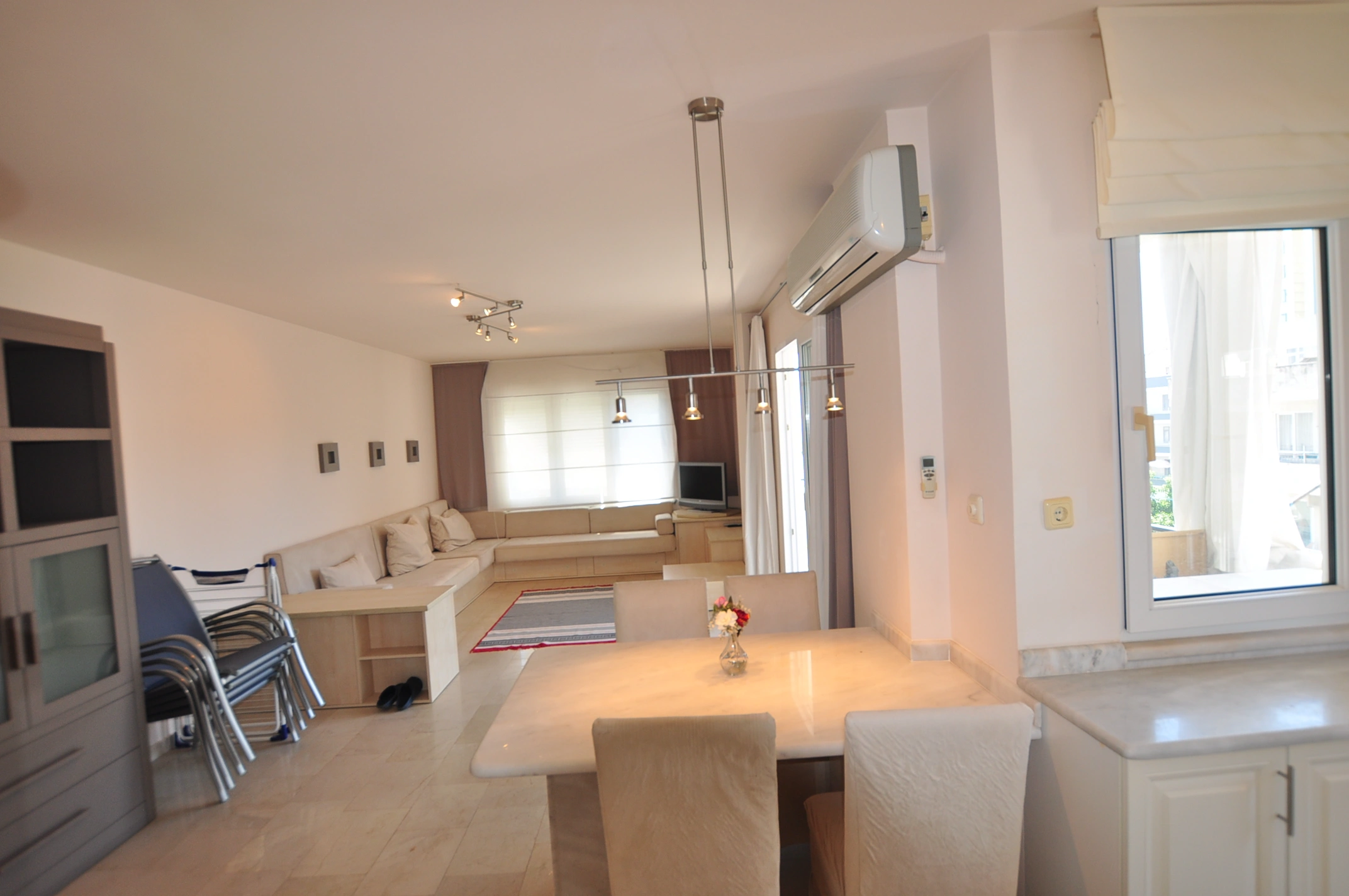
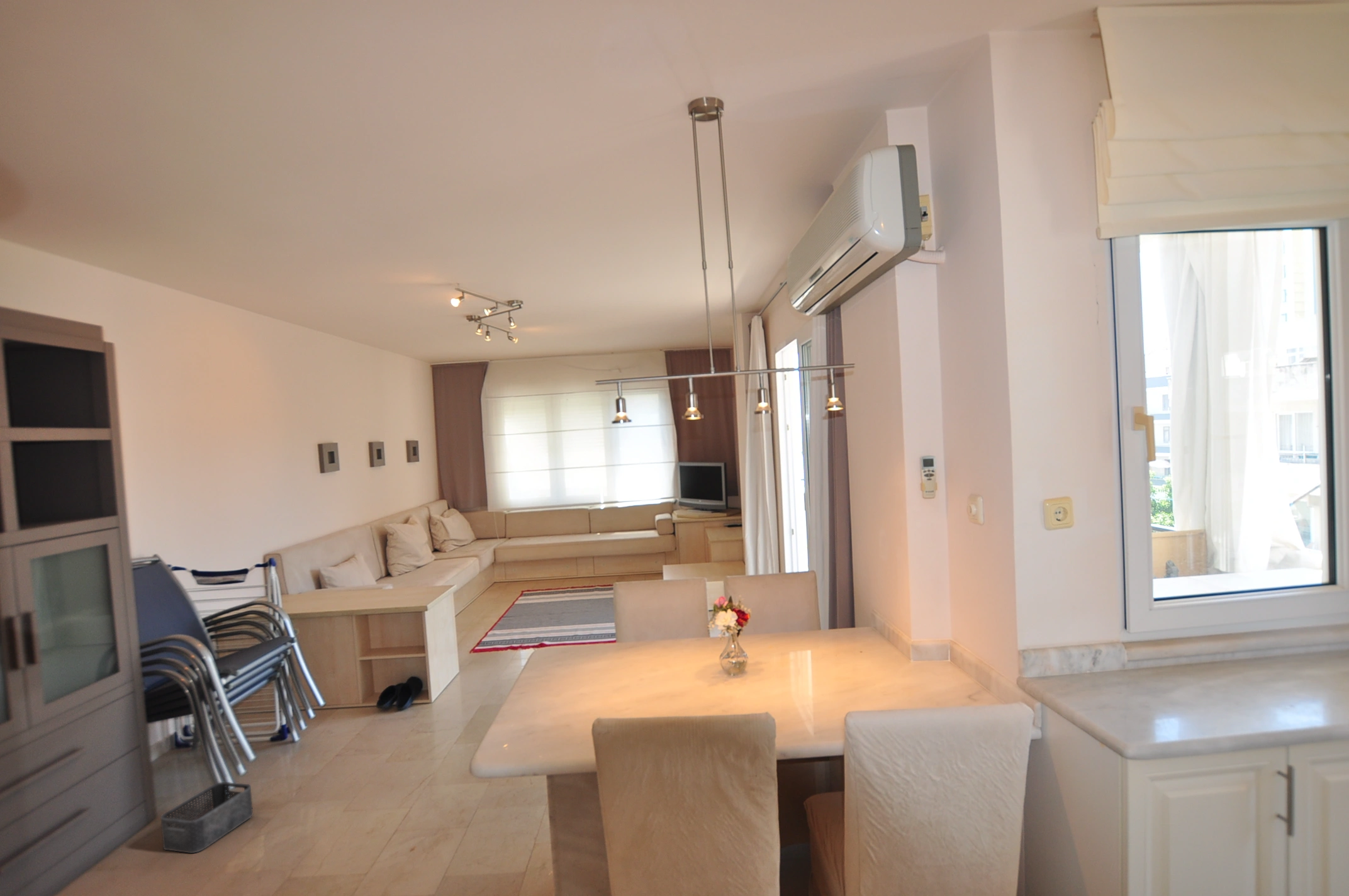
+ storage bin (208, 815)
